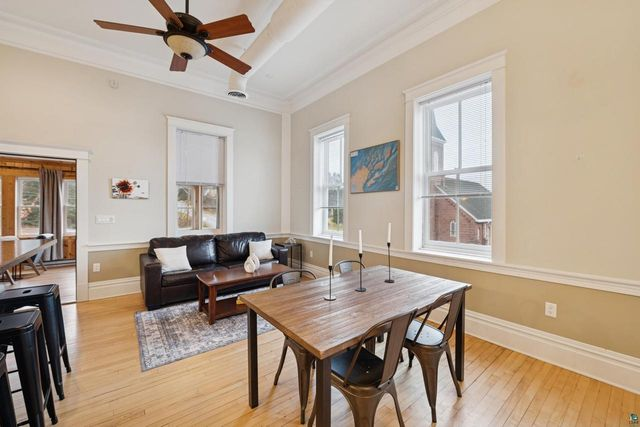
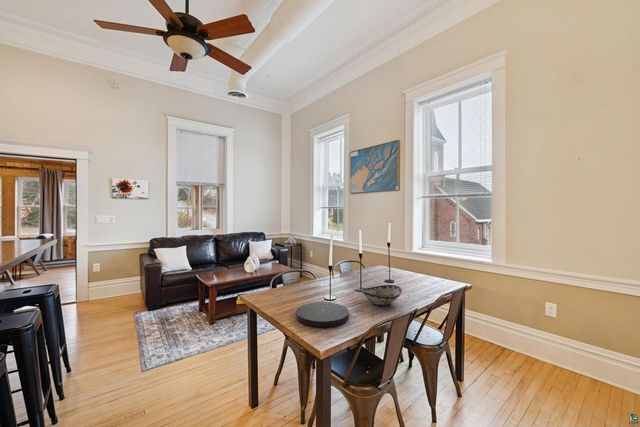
+ decorative bowl (381, 295)
+ plate (322, 313)
